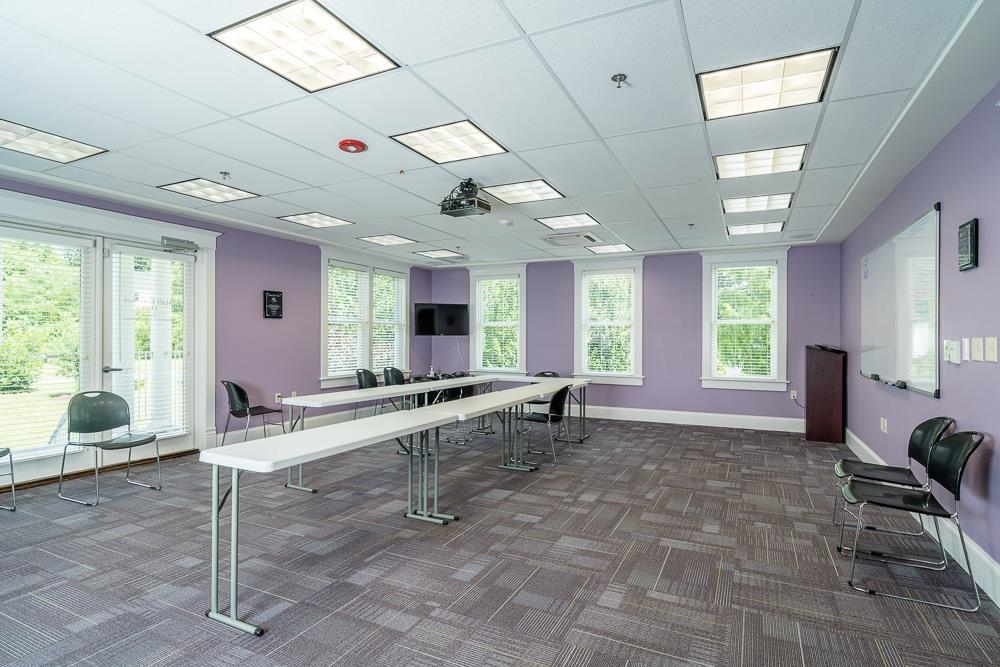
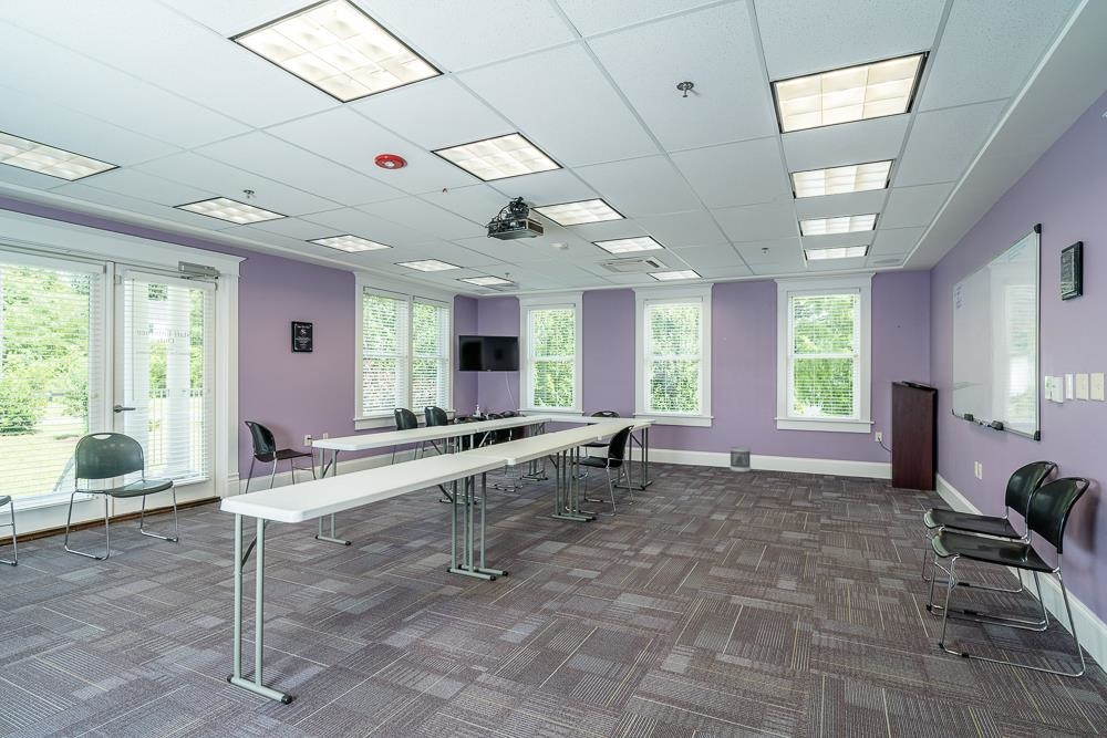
+ wastebasket (739, 458)
